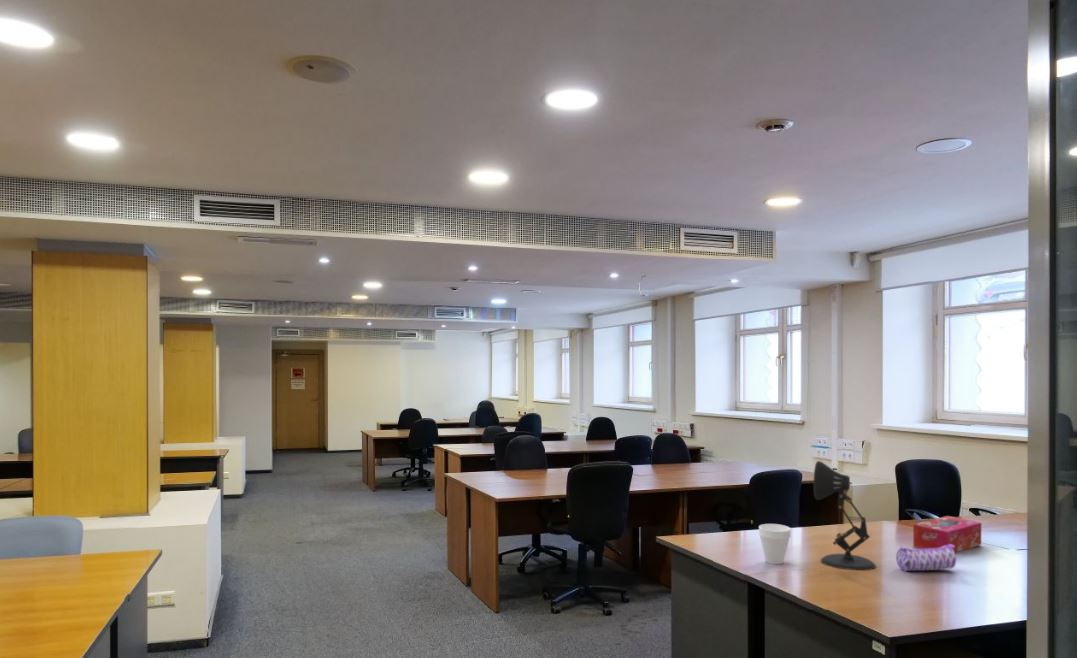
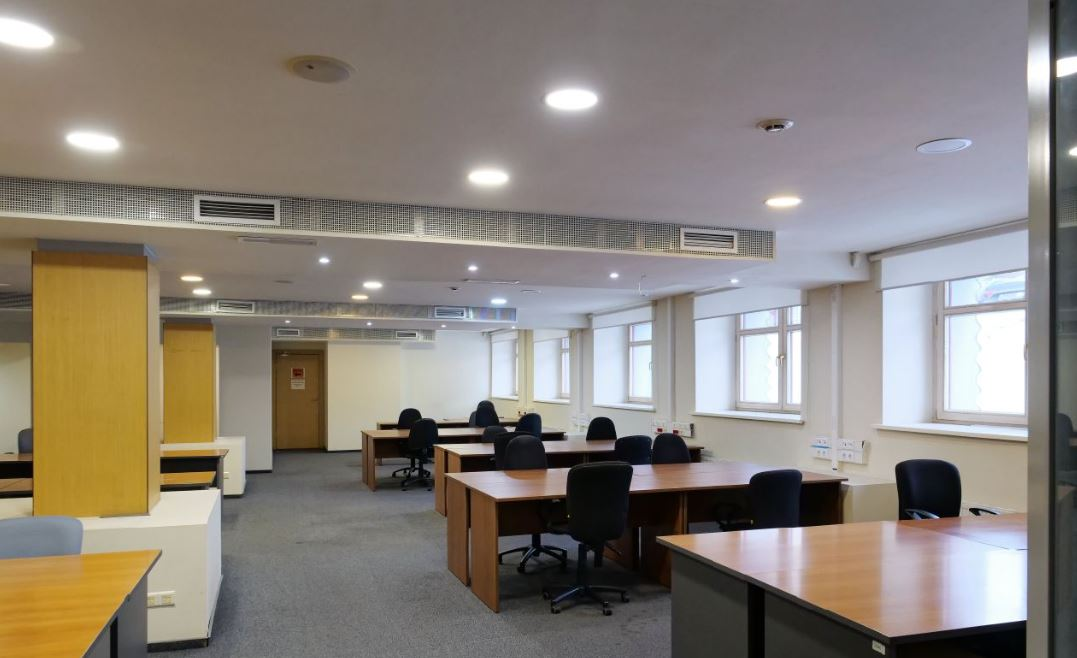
- tissue box (947, 534)
- desk lamp (845, 513)
- pencil case (925, 557)
- cup (774, 544)
